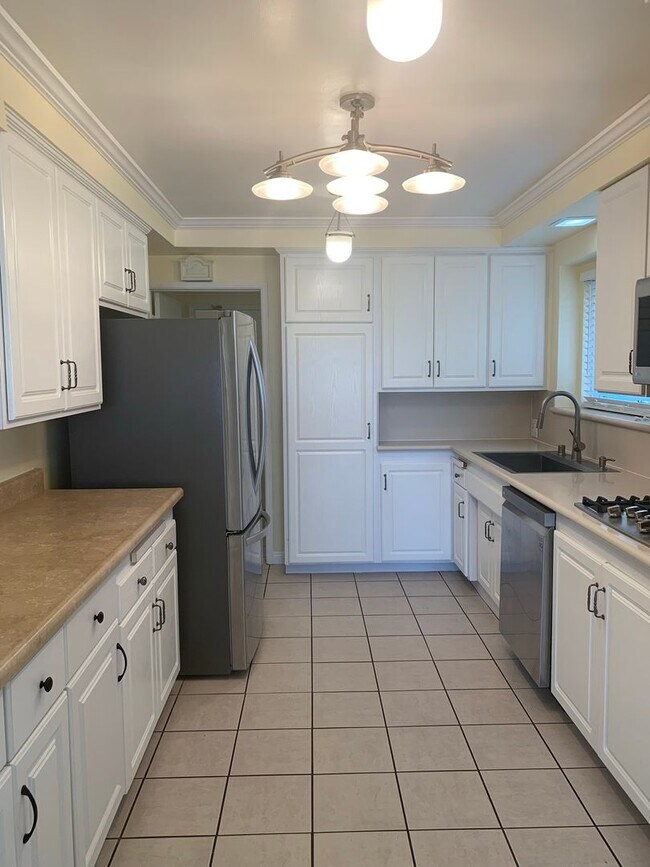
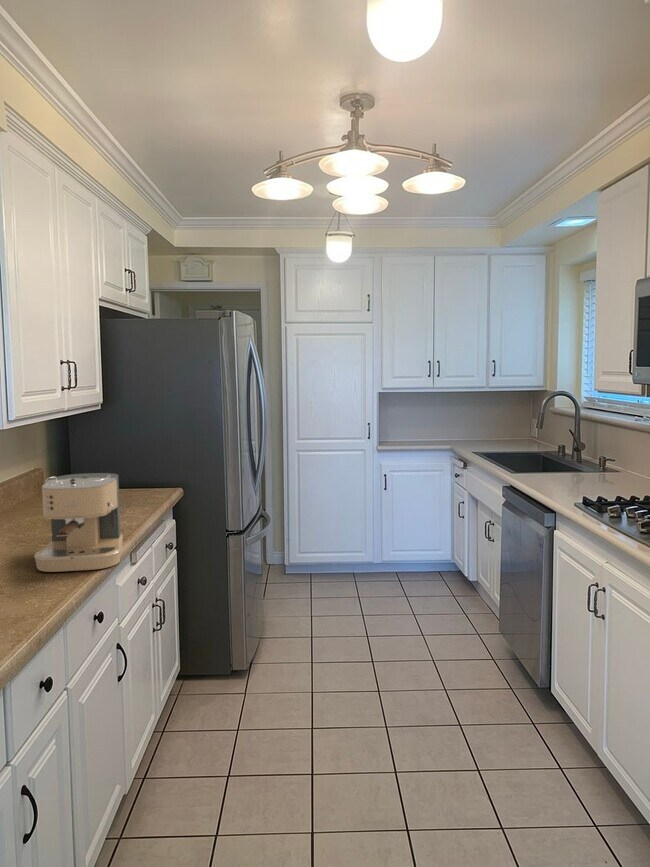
+ coffee maker (79, 518)
